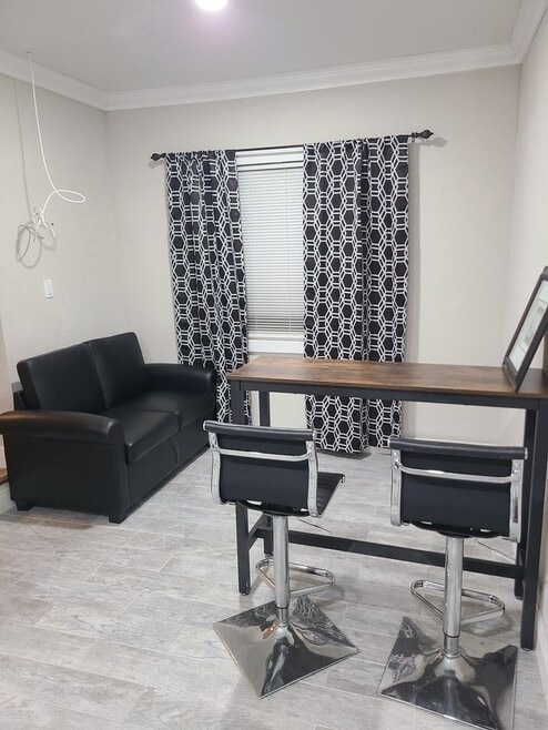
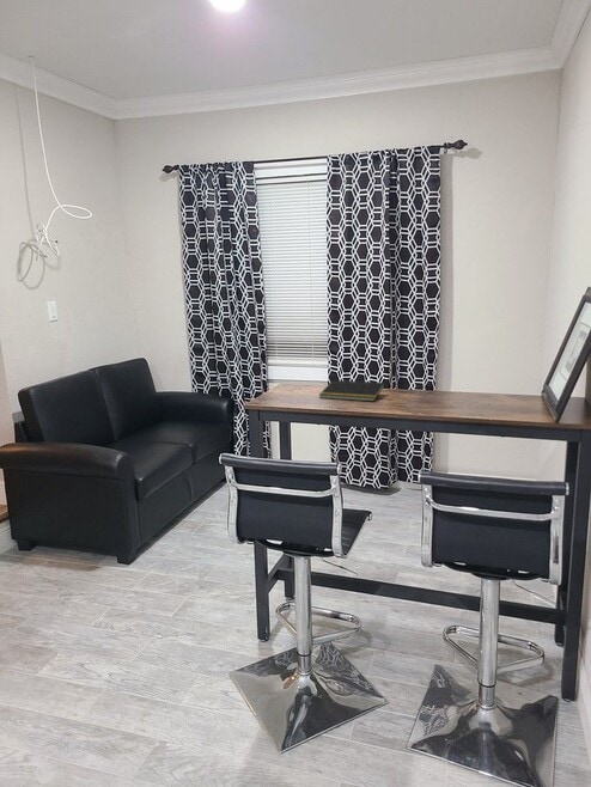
+ notepad (352, 390)
